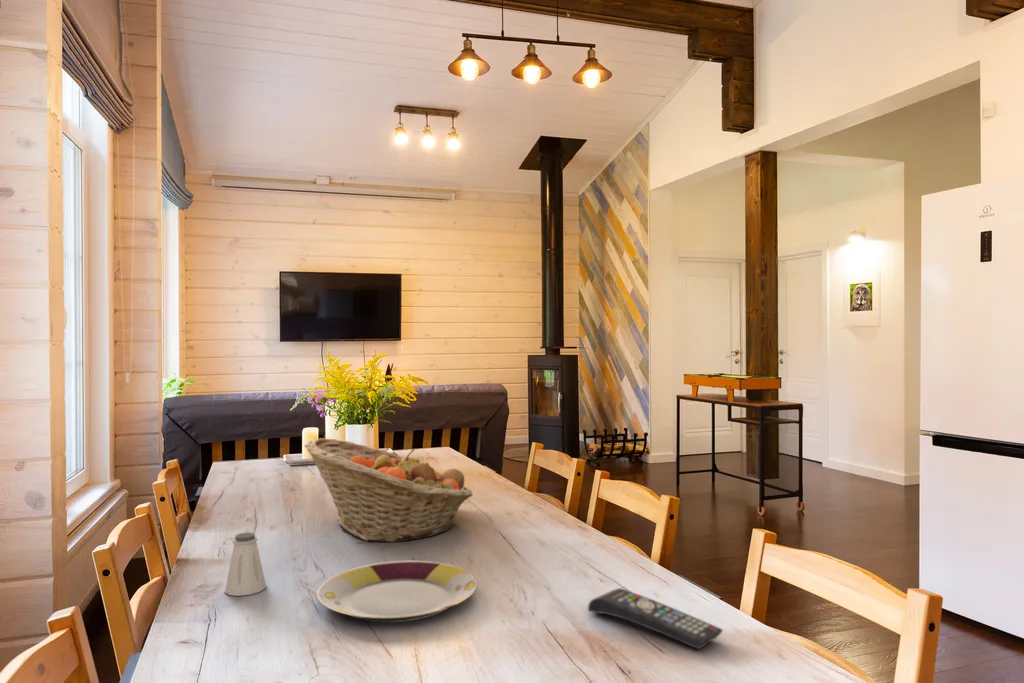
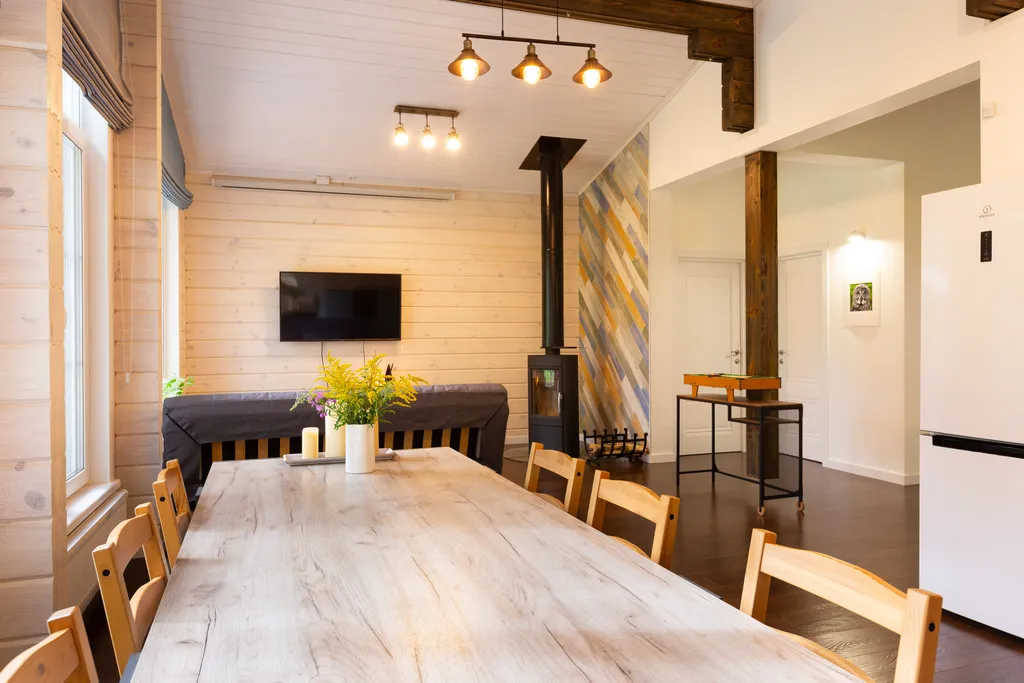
- plate (398, 591)
- fruit basket (388, 481)
- saltshaker (245, 561)
- remote control (651, 616)
